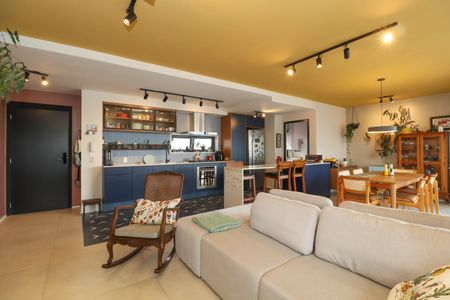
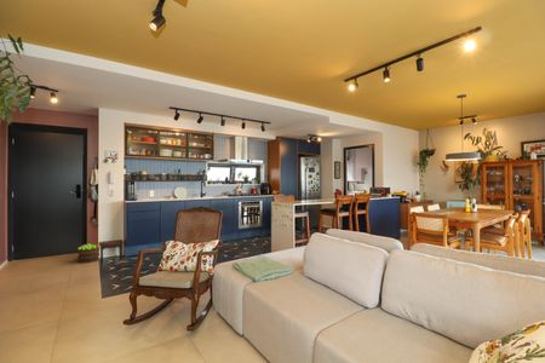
+ potted plant (88, 252)
